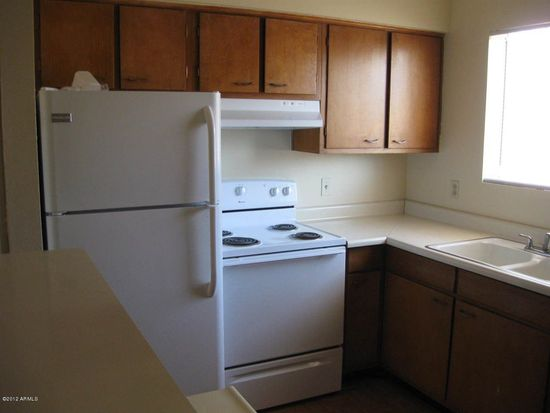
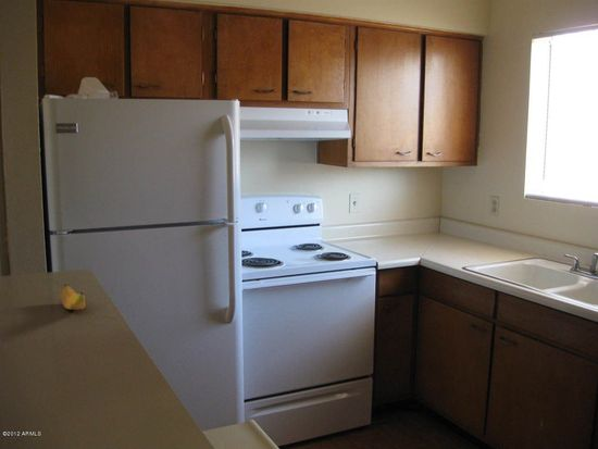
+ banana (73, 296)
